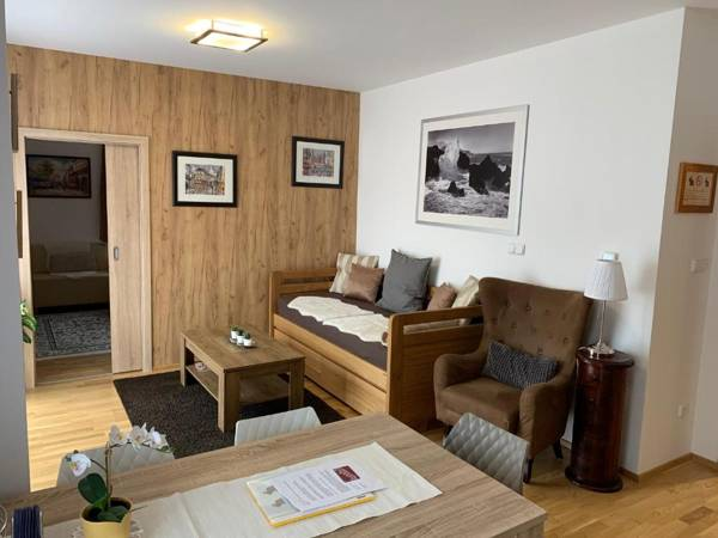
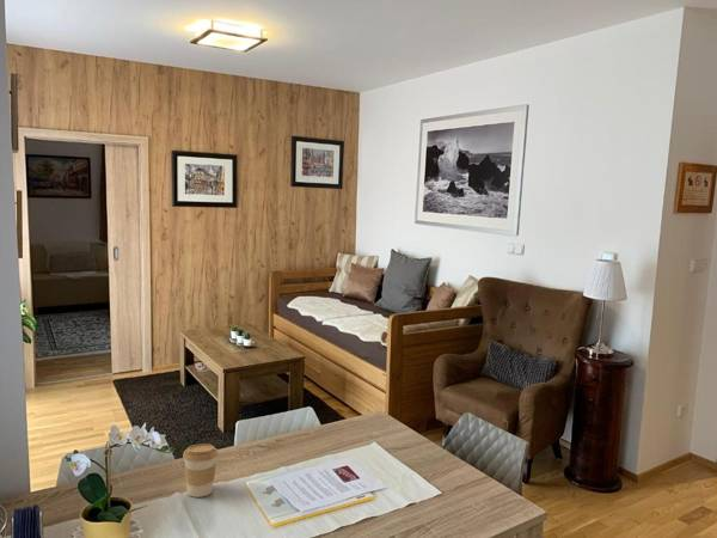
+ coffee cup (200, 469)
